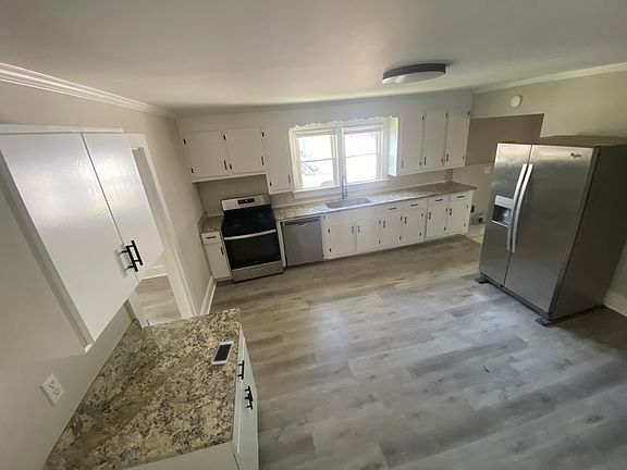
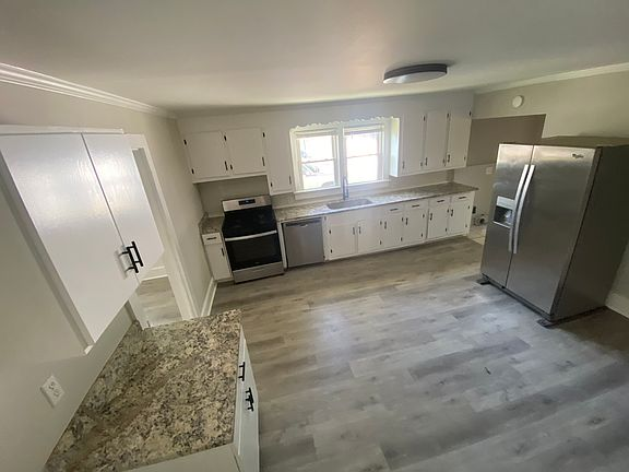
- cell phone (223, 351)
